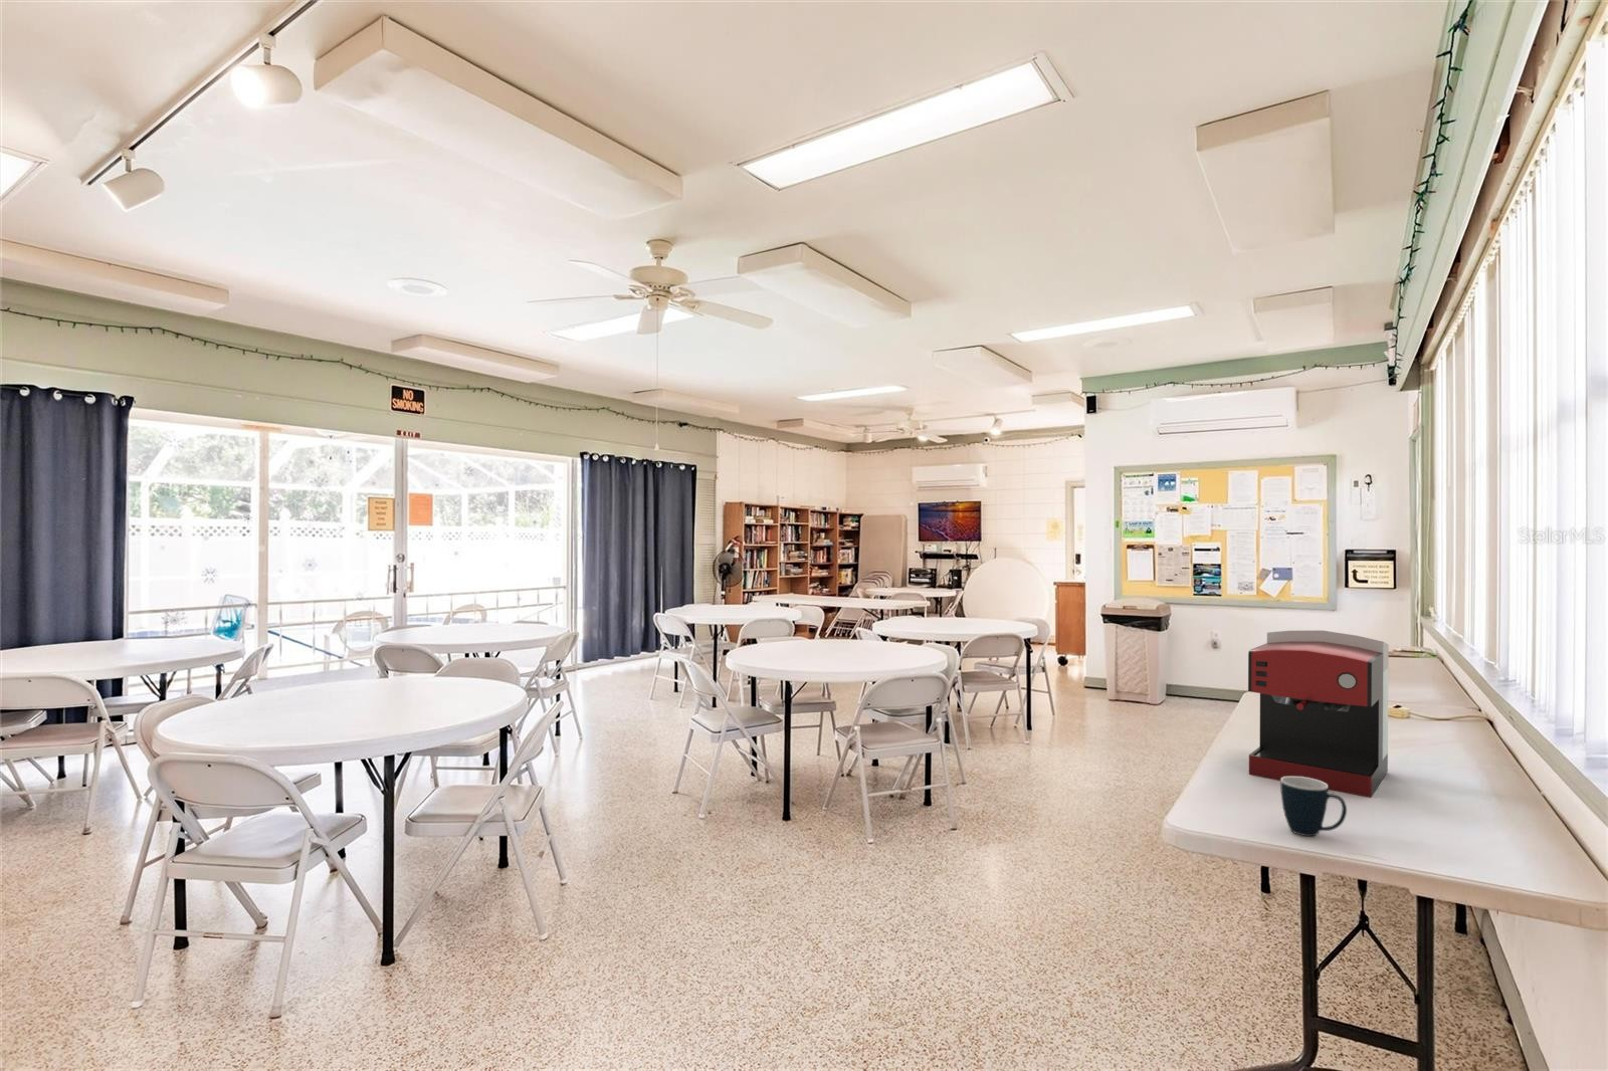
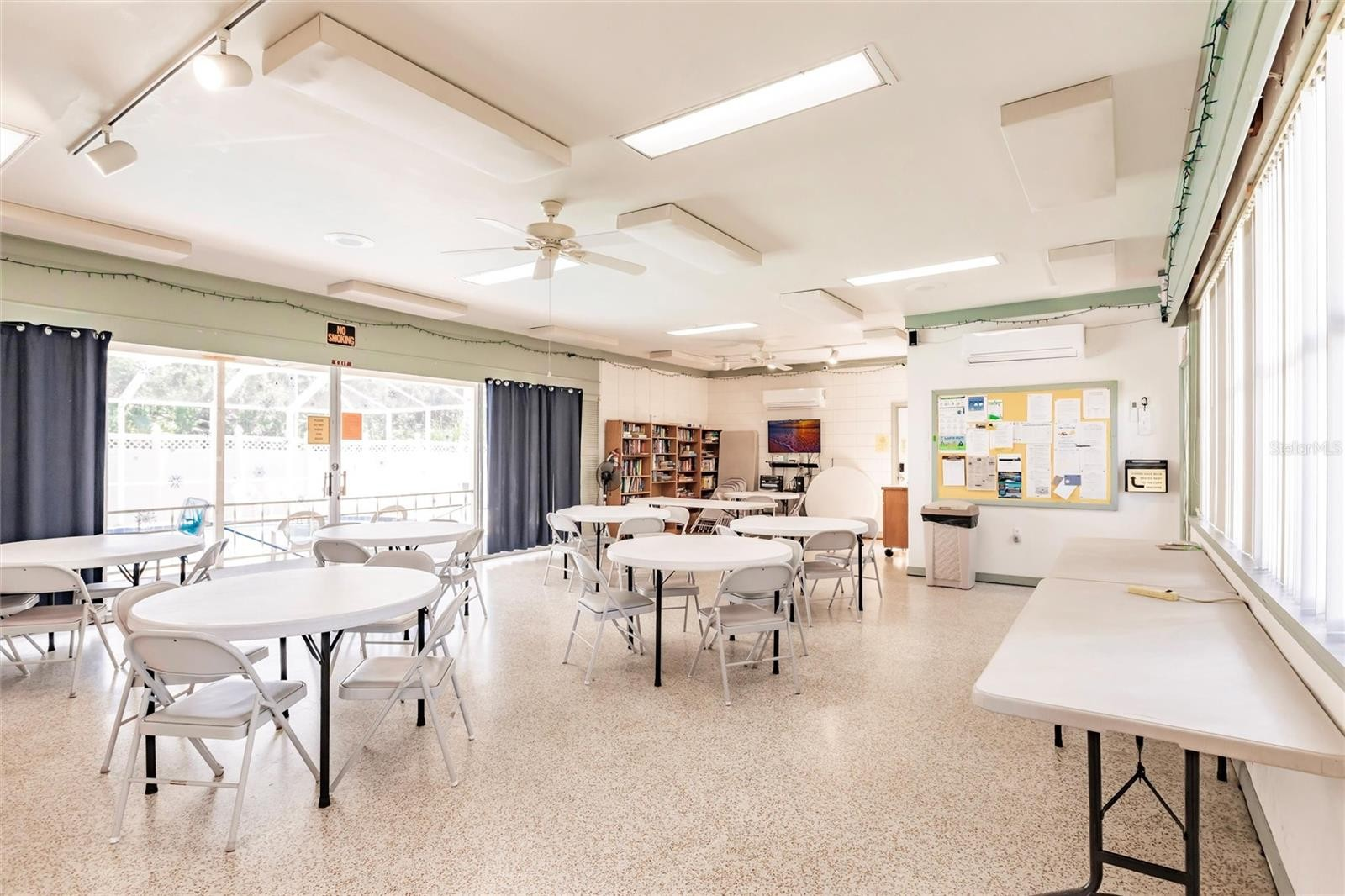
- mug (1313, 809)
- coffee maker (1315, 704)
